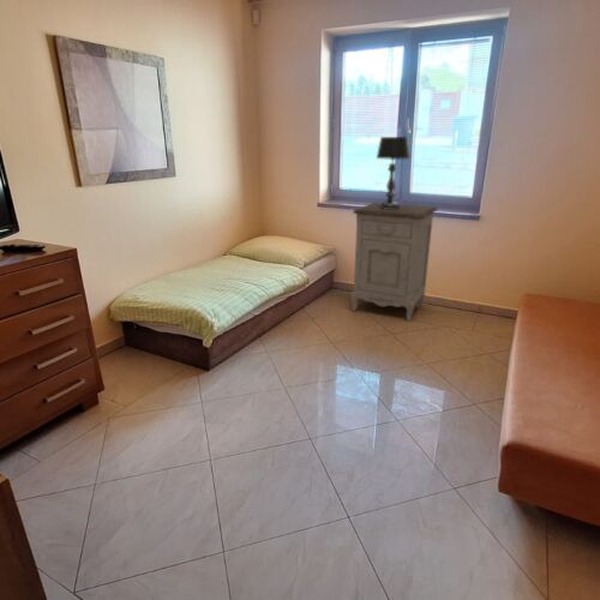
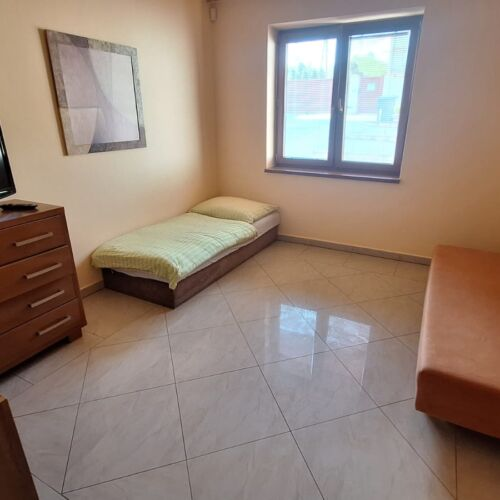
- nightstand (390, 260)
- table lamp (391, 173)
